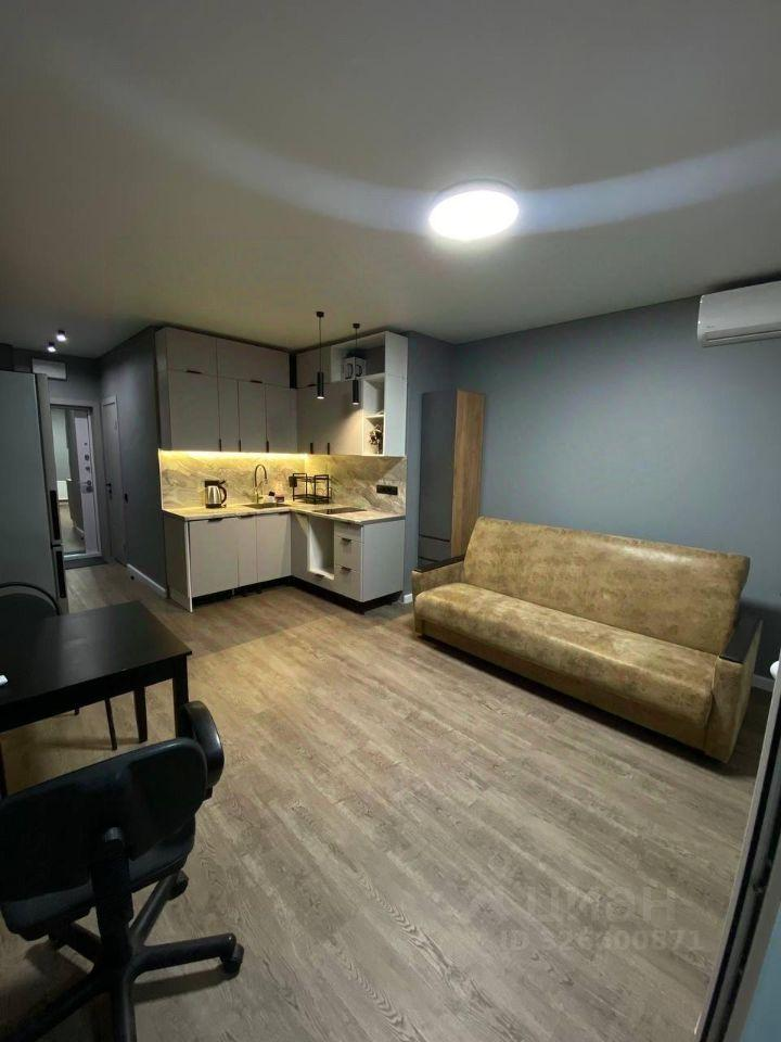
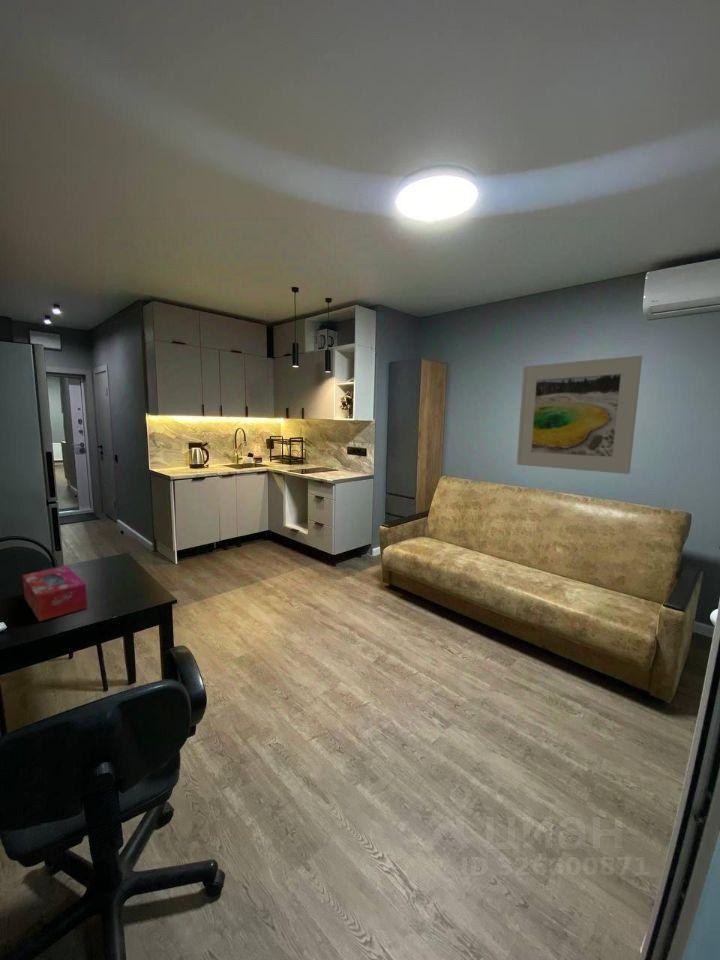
+ tissue box (54, 591)
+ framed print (572, 416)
